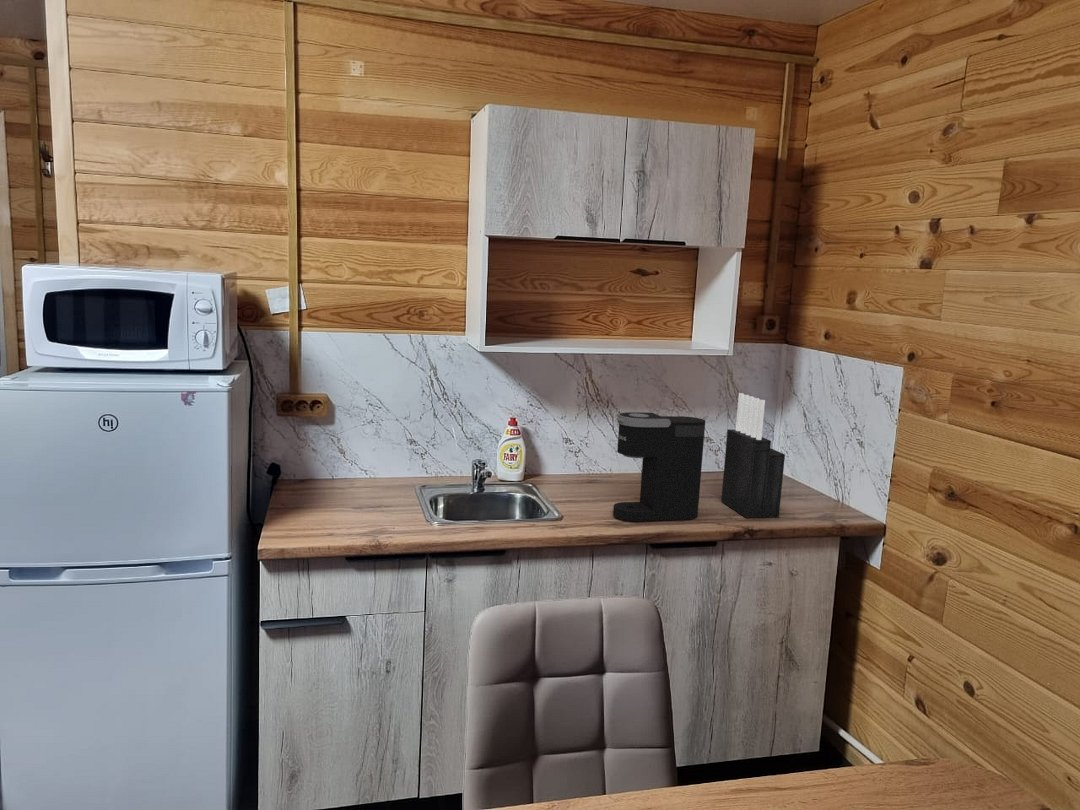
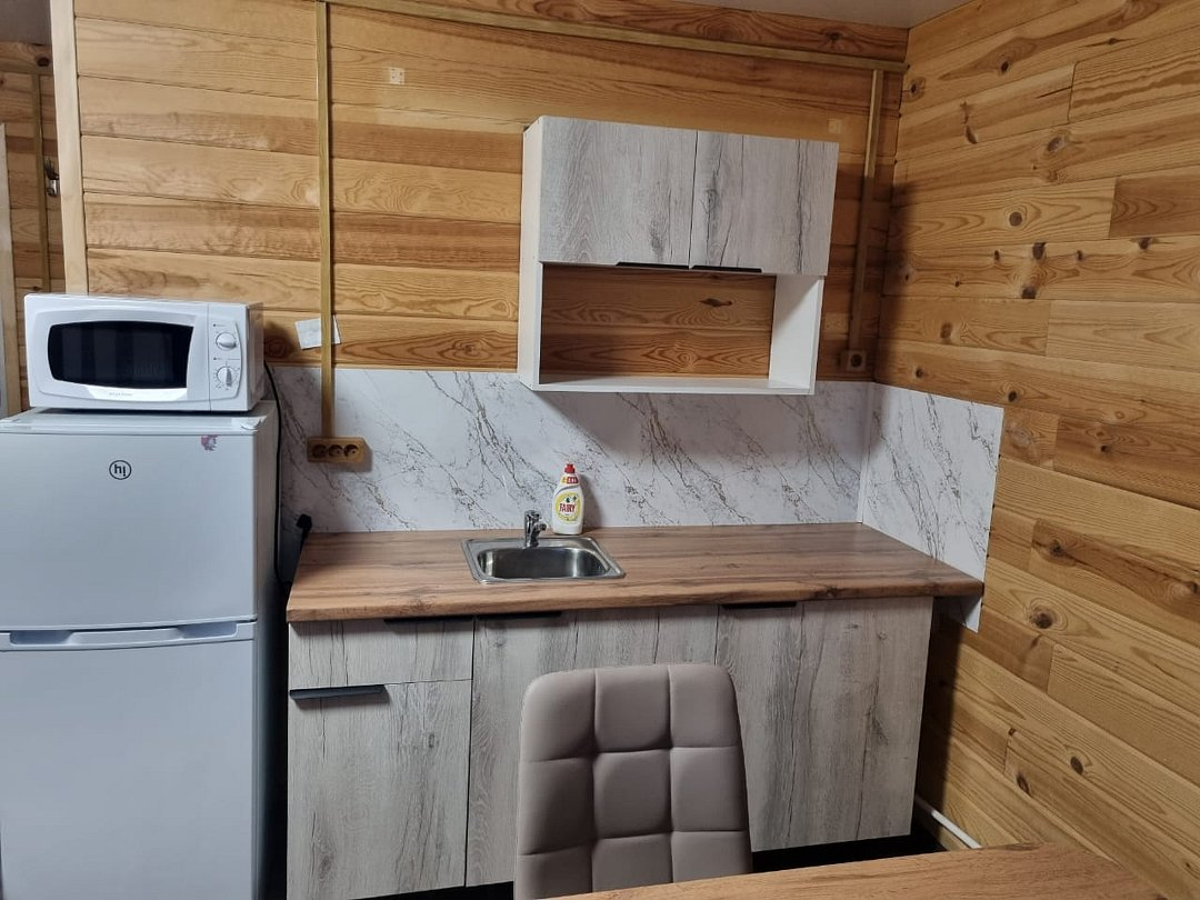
- coffee maker (658, 465)
- knife block (757, 453)
